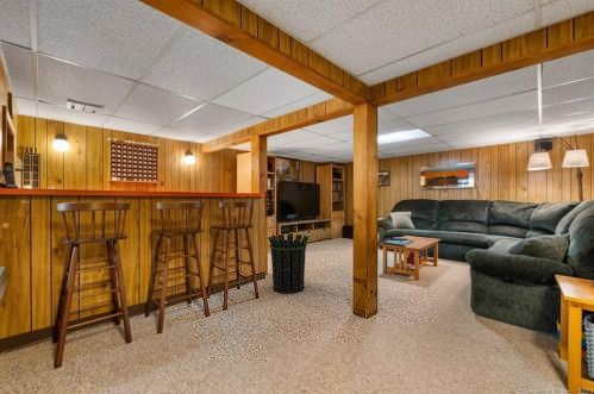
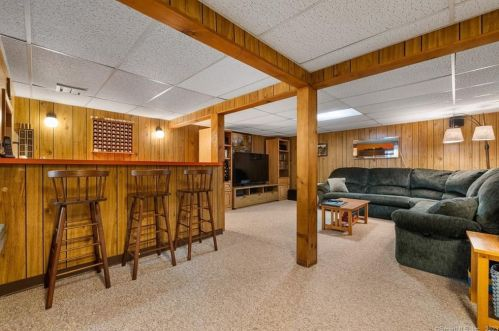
- waste bin (288, 262)
